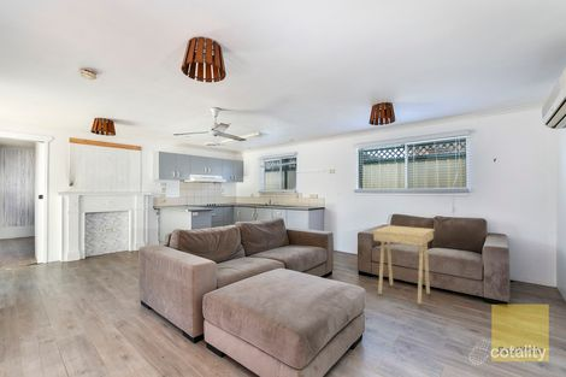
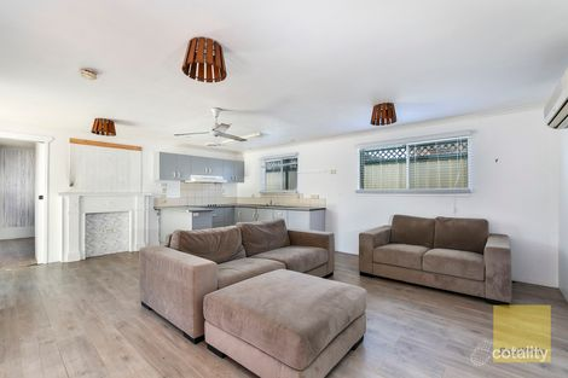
- side table (390, 261)
